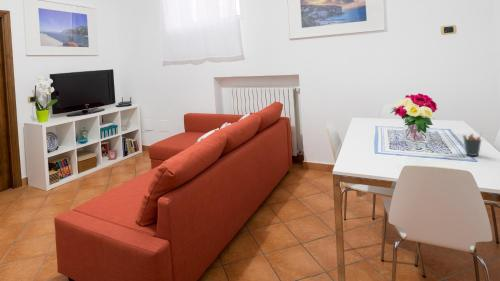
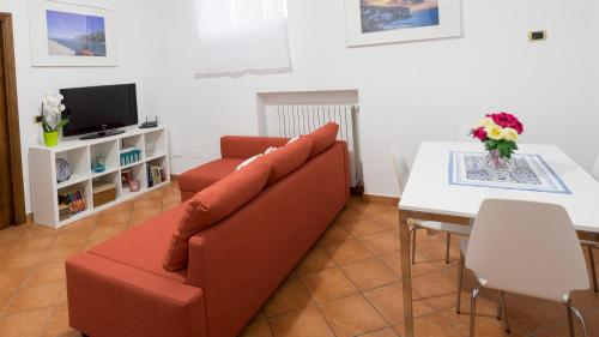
- pen holder (472, 143)
